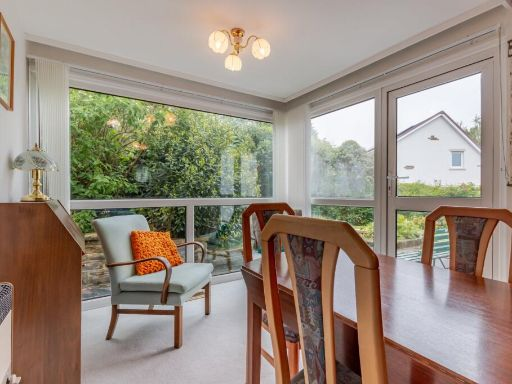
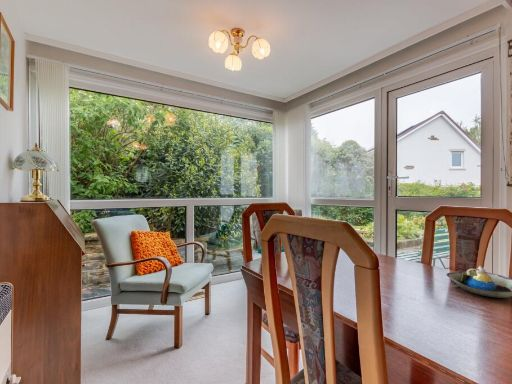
+ decorative bowl (474, 277)
